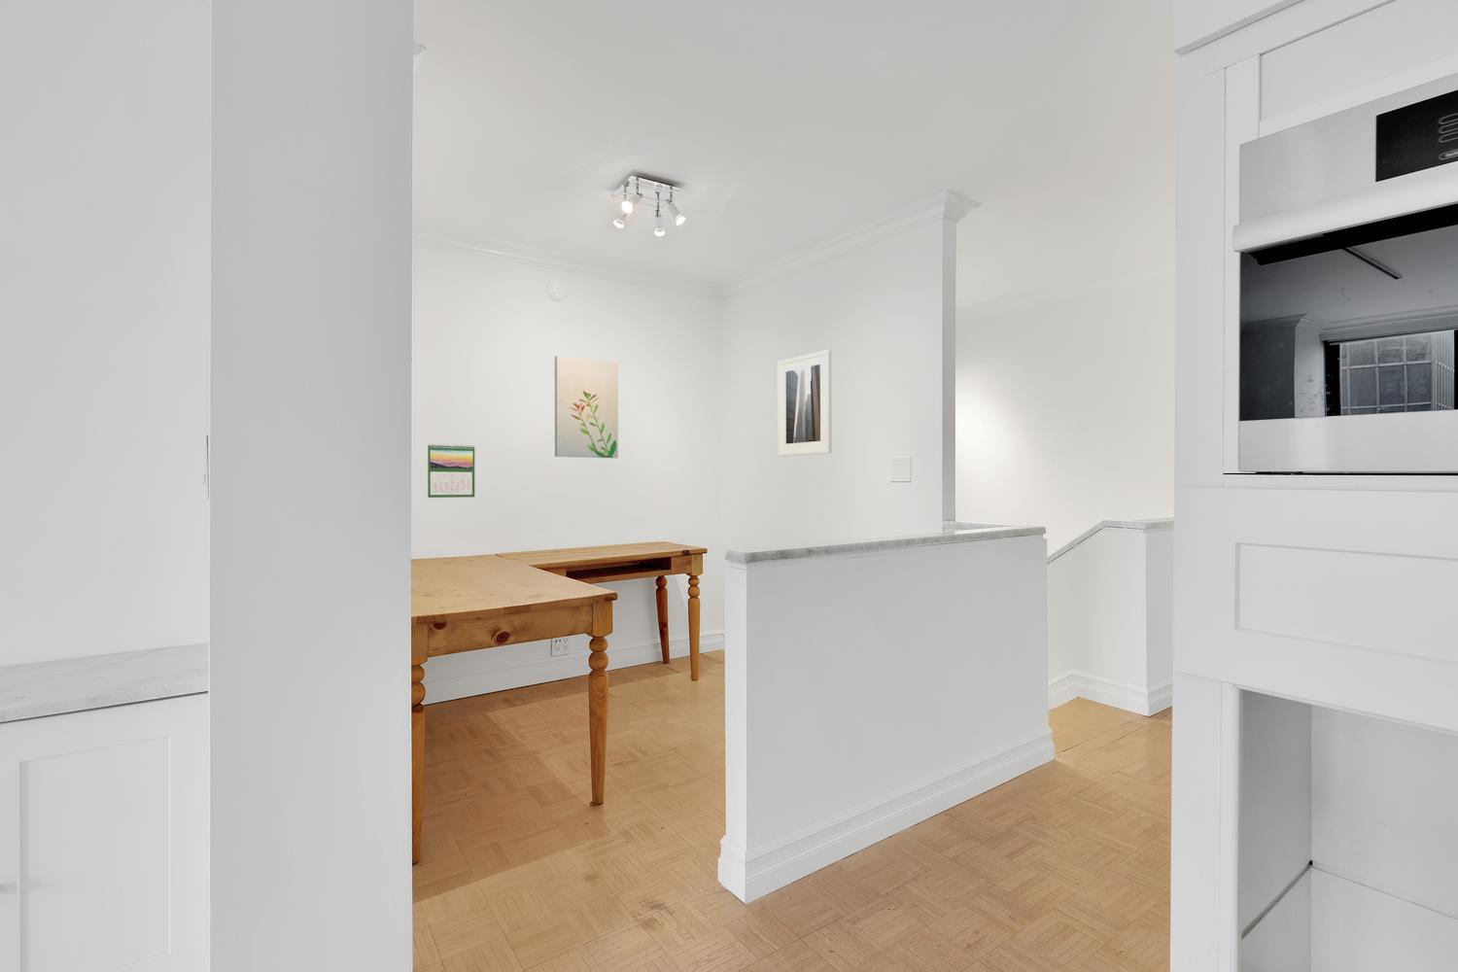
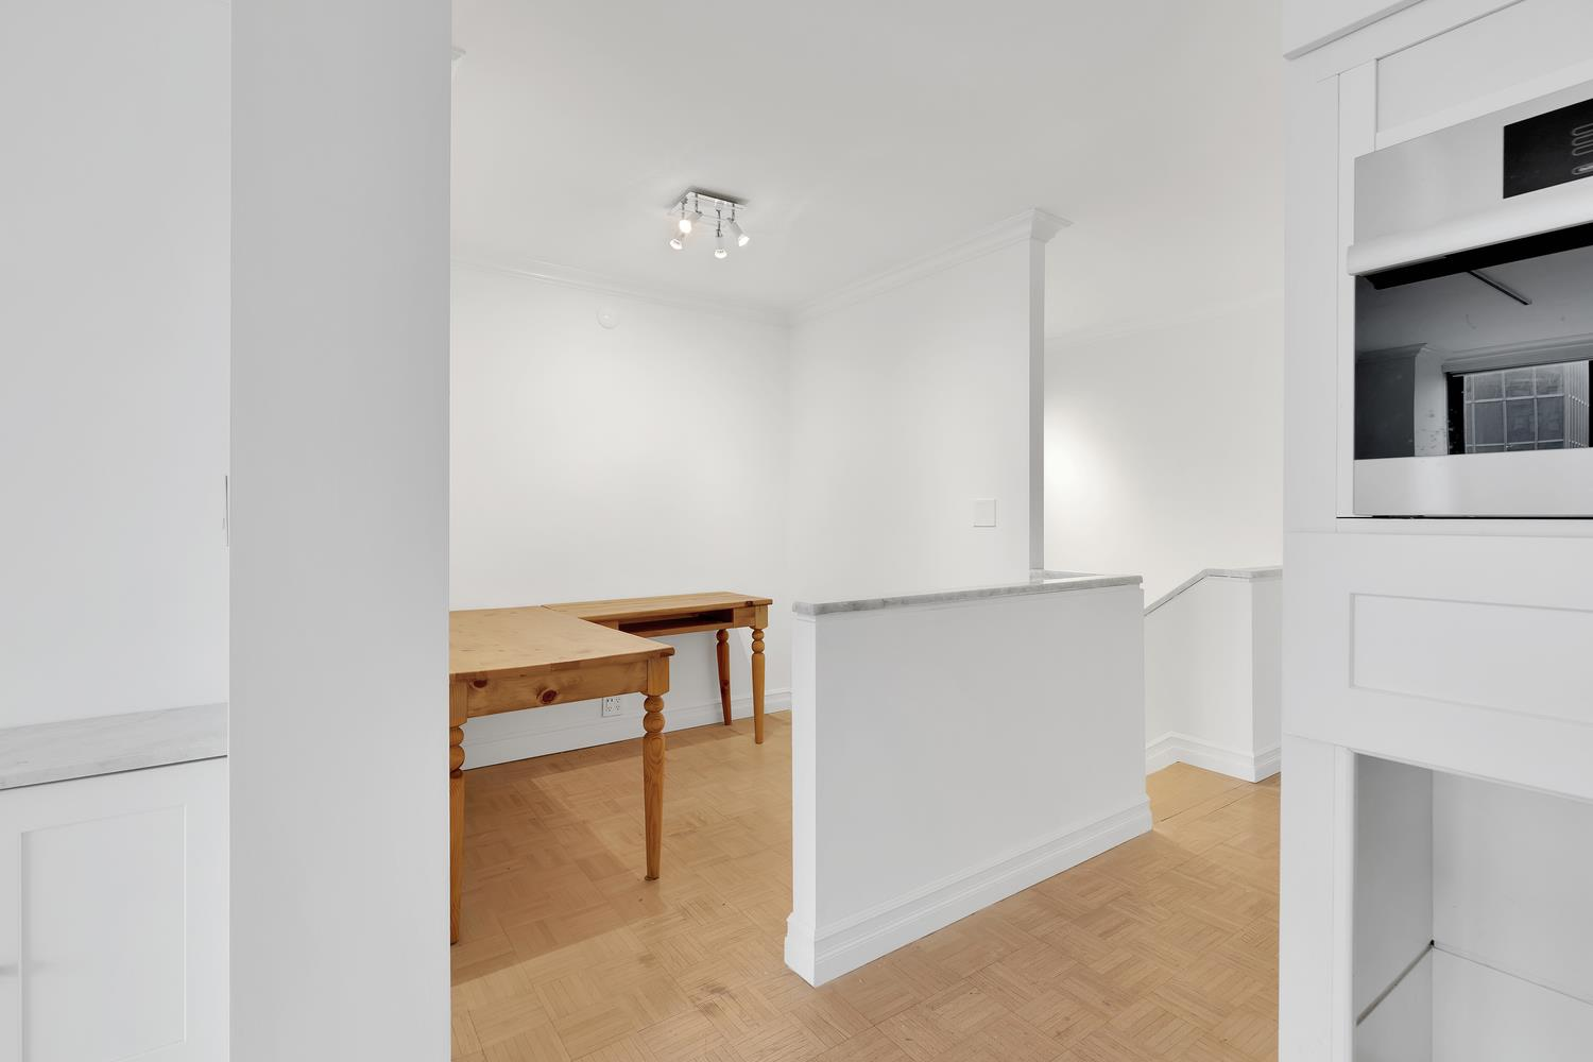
- wall art (587, 408)
- calendar (451, 471)
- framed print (803, 406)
